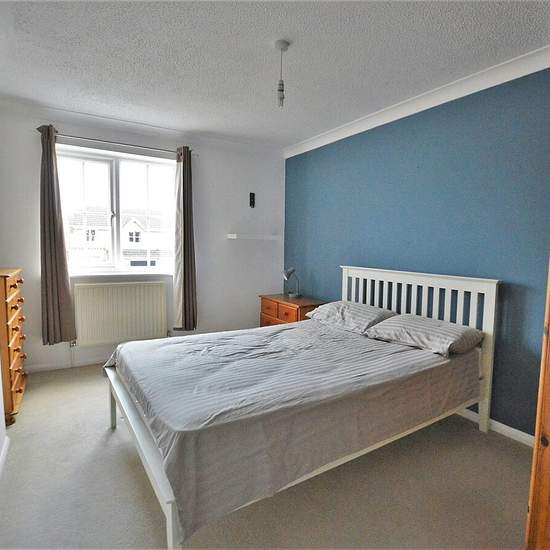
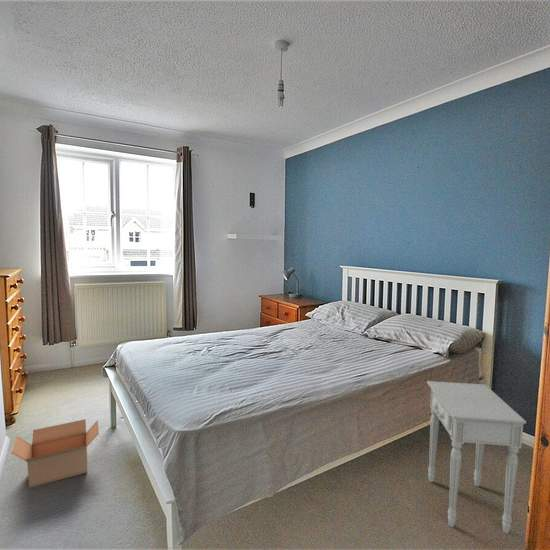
+ nightstand (460, 452)
+ cardboard box (59, 452)
